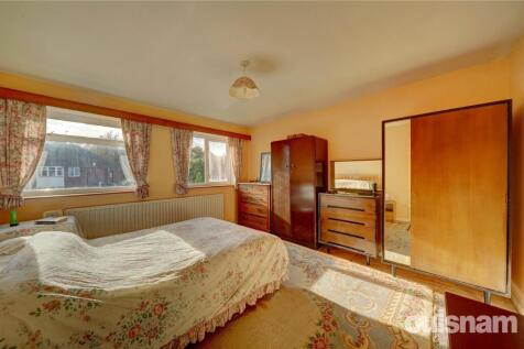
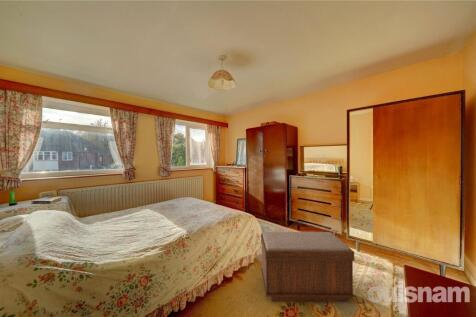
+ bench (302, 262)
